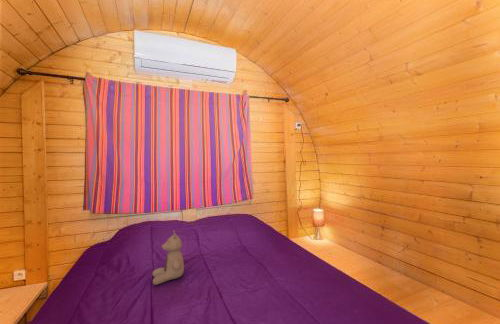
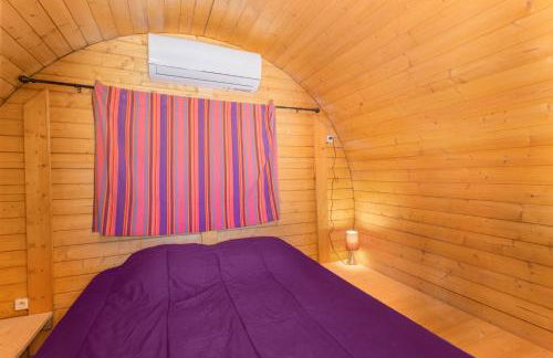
- teddy bear (167, 255)
